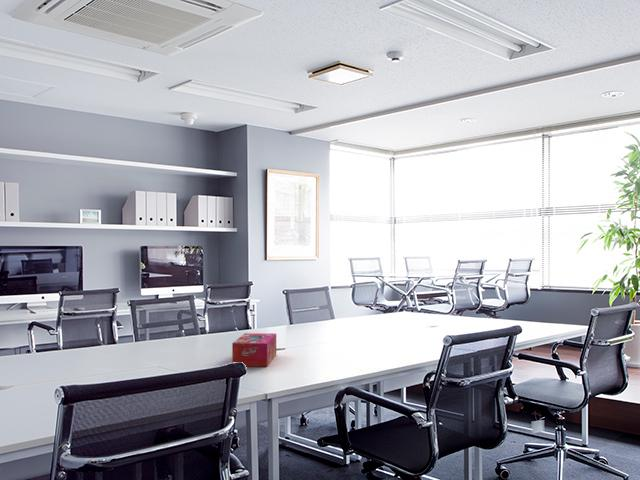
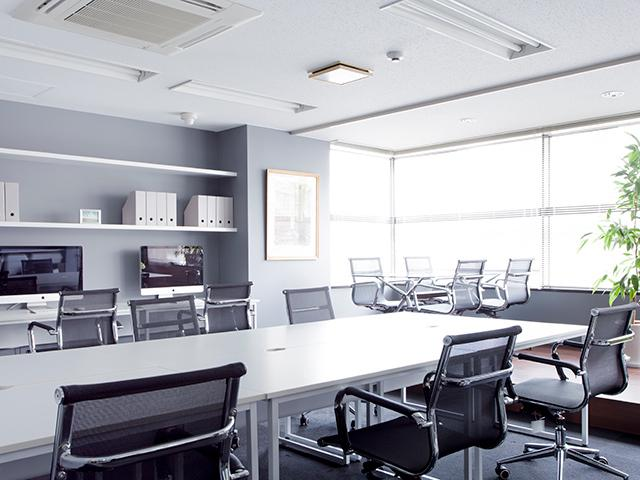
- tissue box (255, 349)
